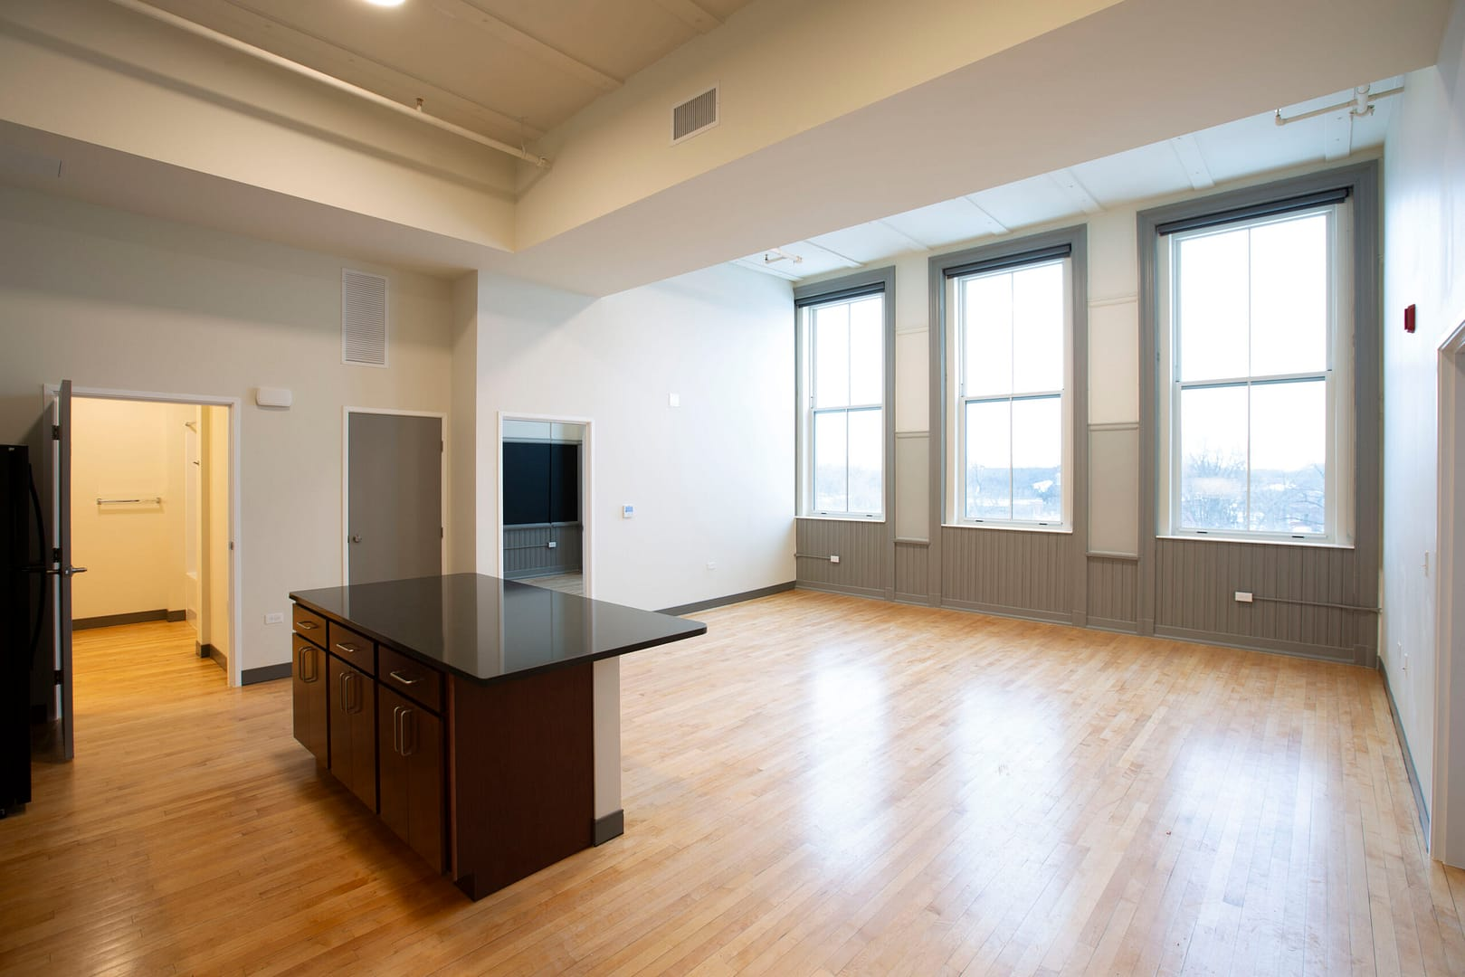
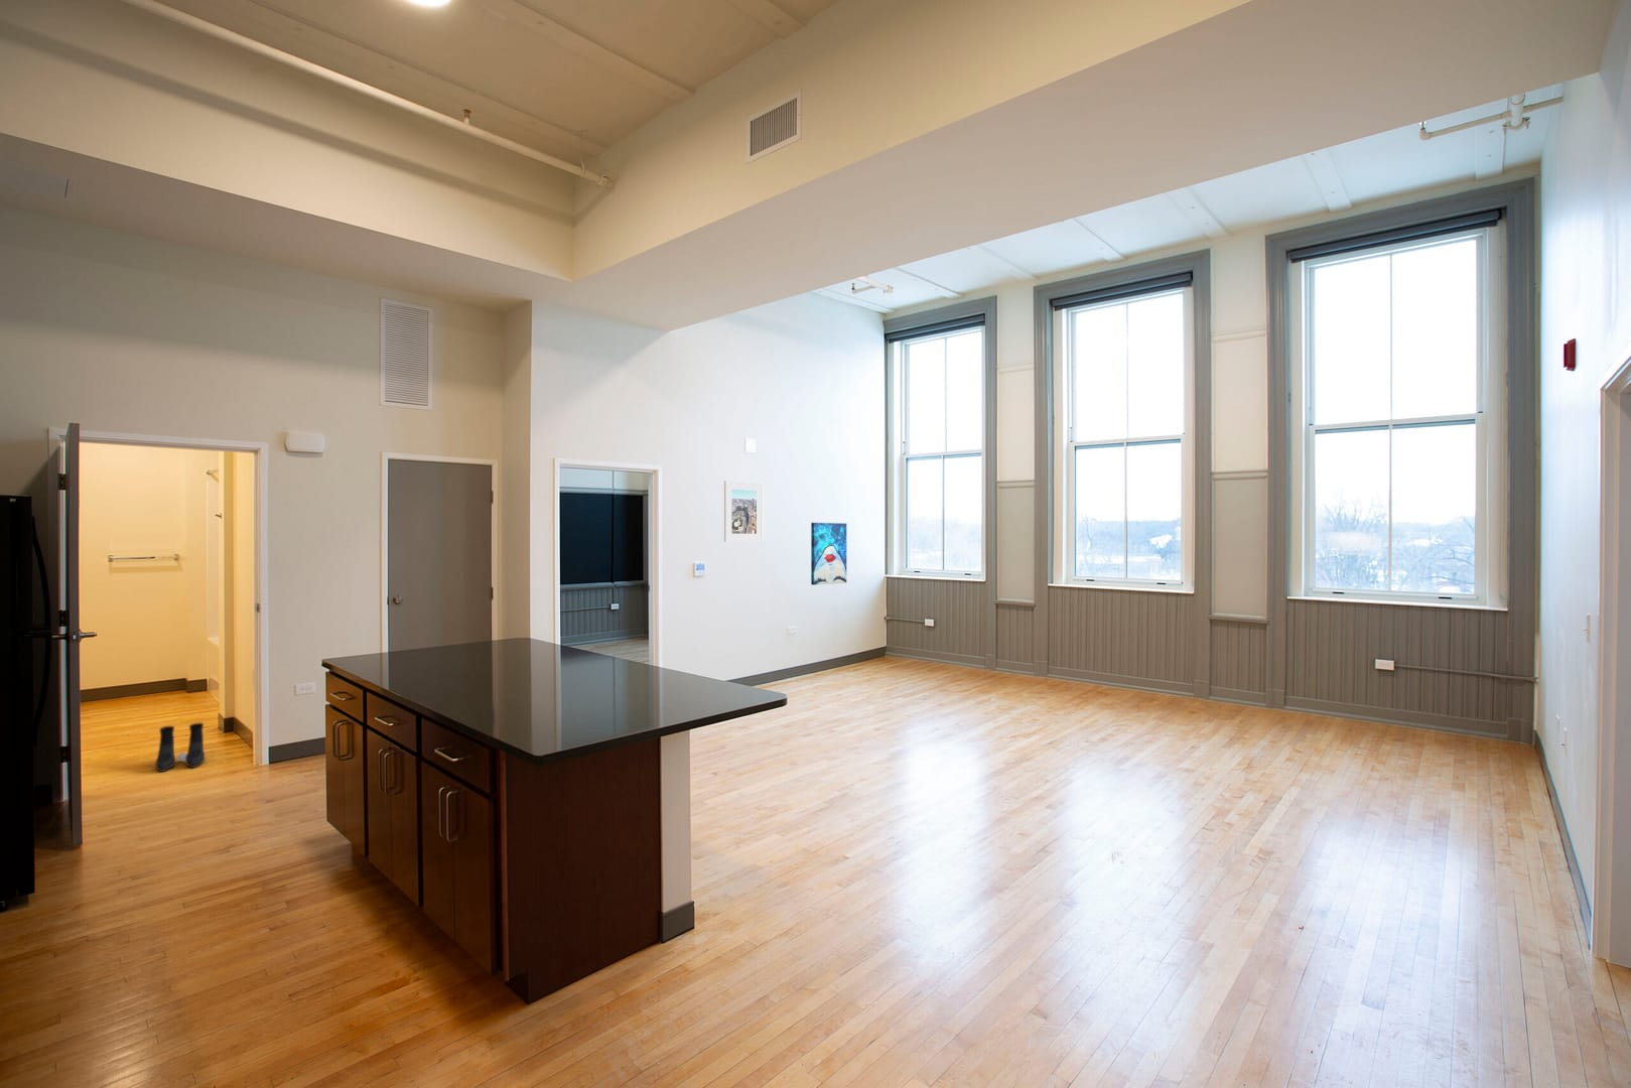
+ boots (174, 744)
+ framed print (743, 511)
+ wall art (829, 552)
